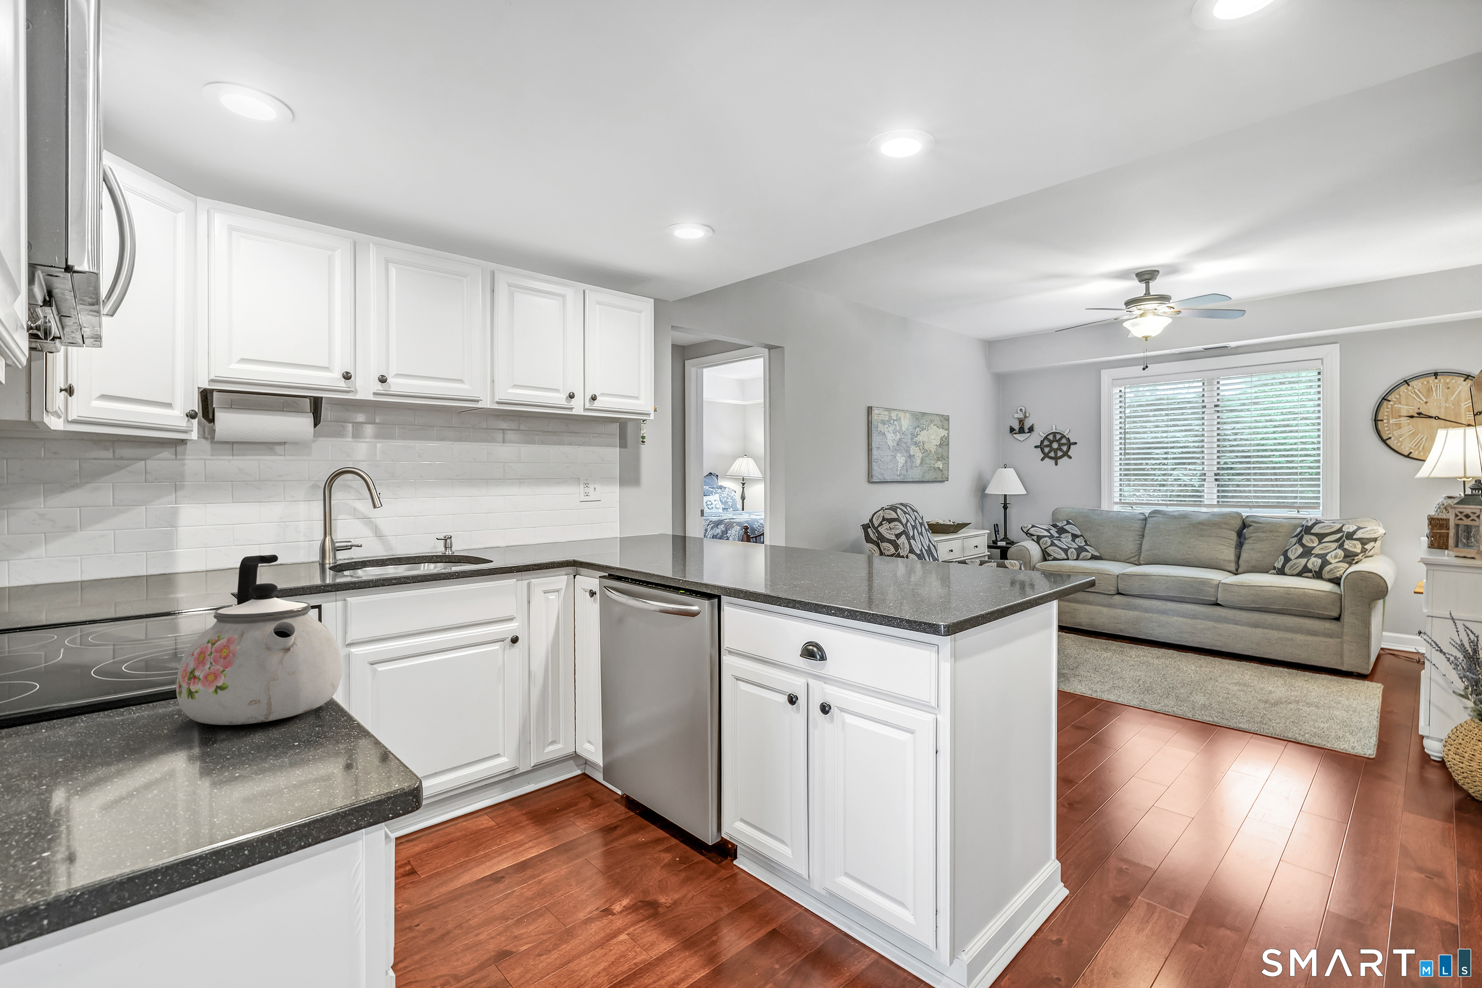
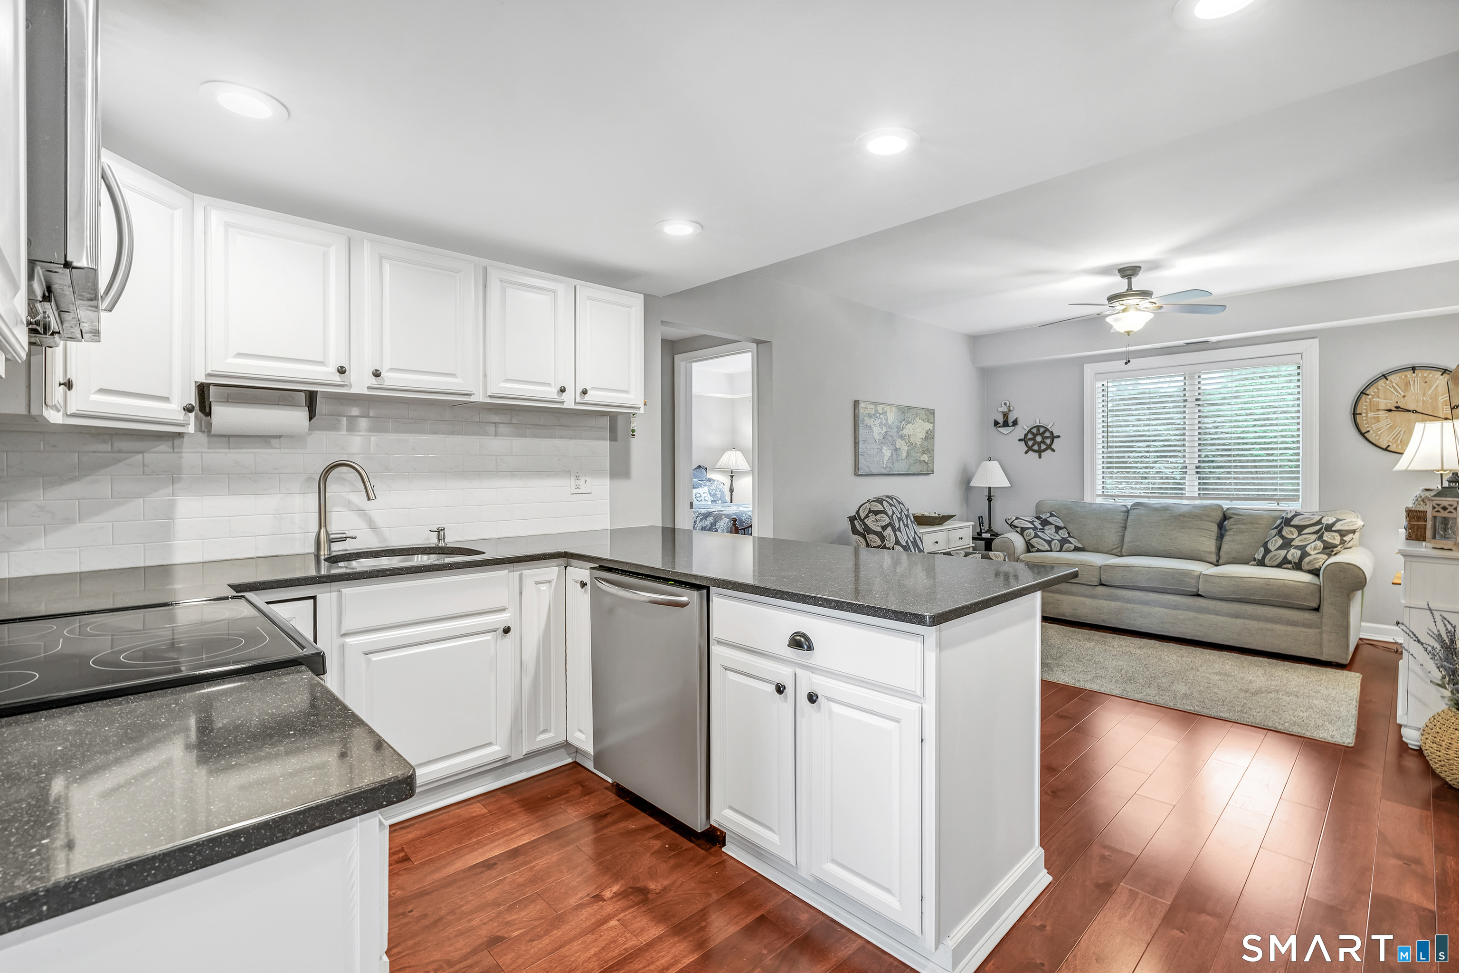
- kettle (265, 633)
